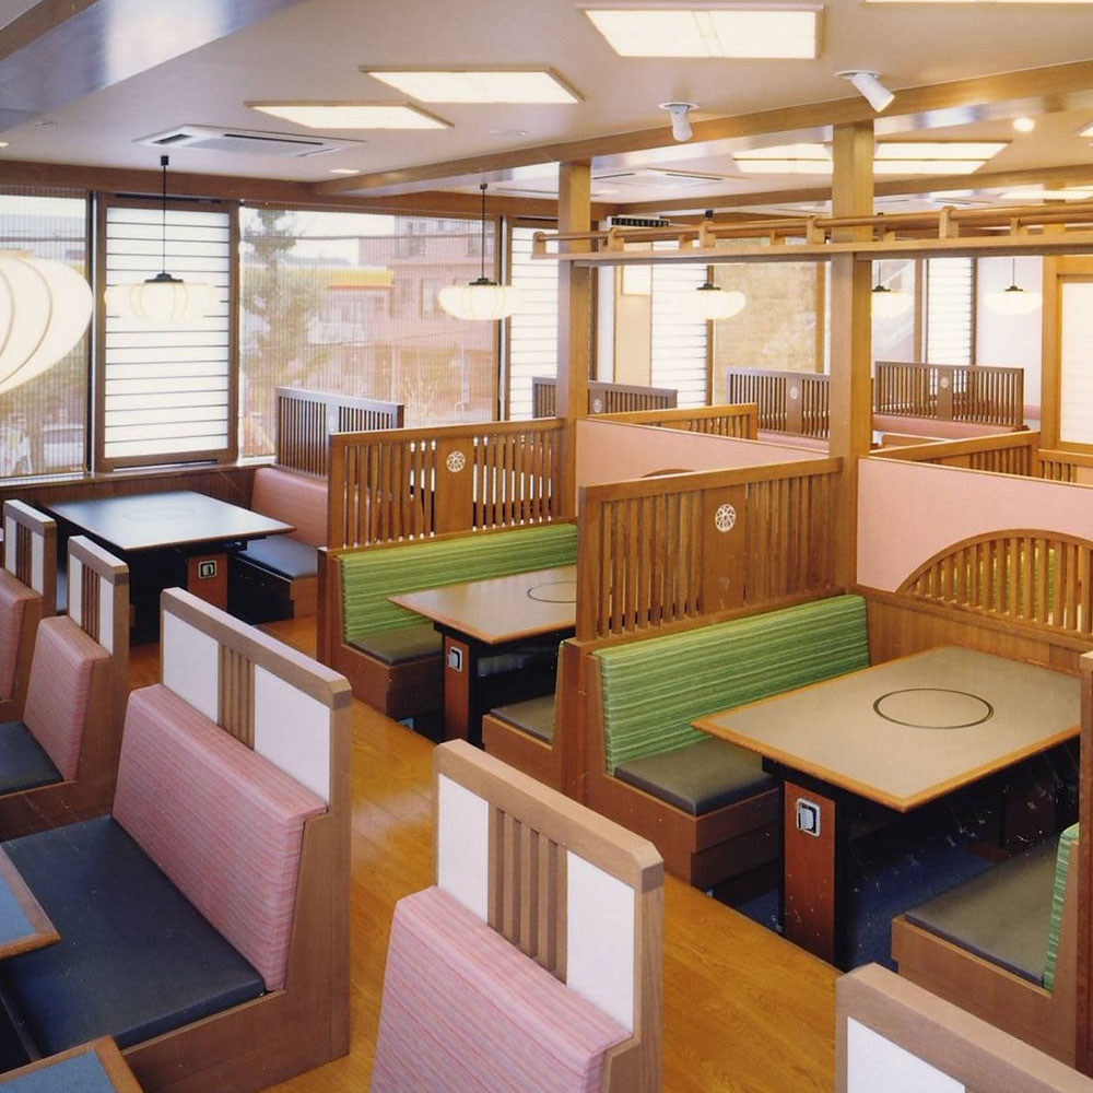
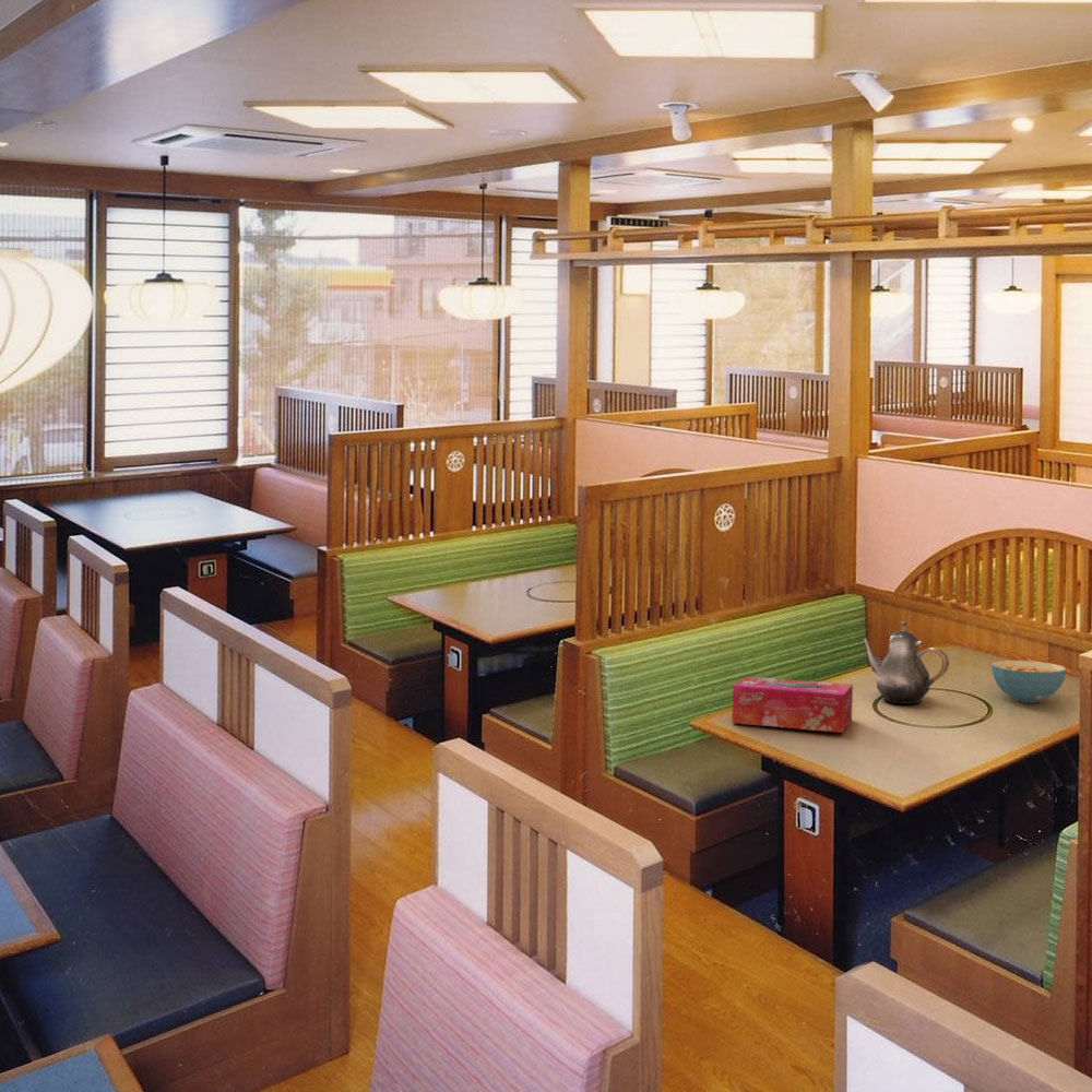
+ cereal bowl (1028, 682)
+ teapot (903, 660)
+ tissue box (792, 703)
